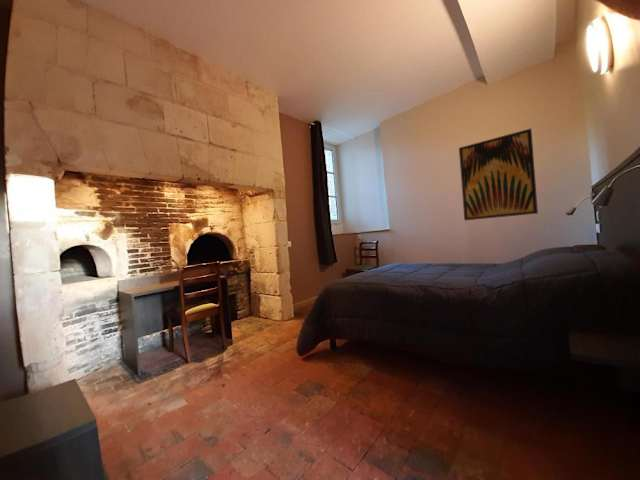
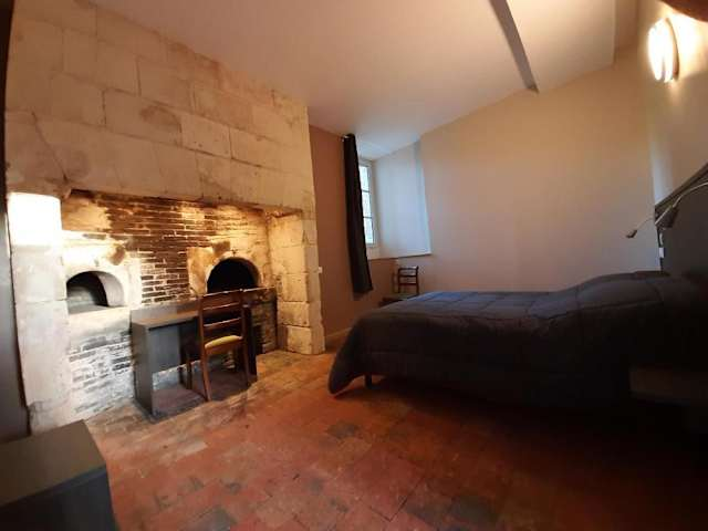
- wall art (495, 178)
